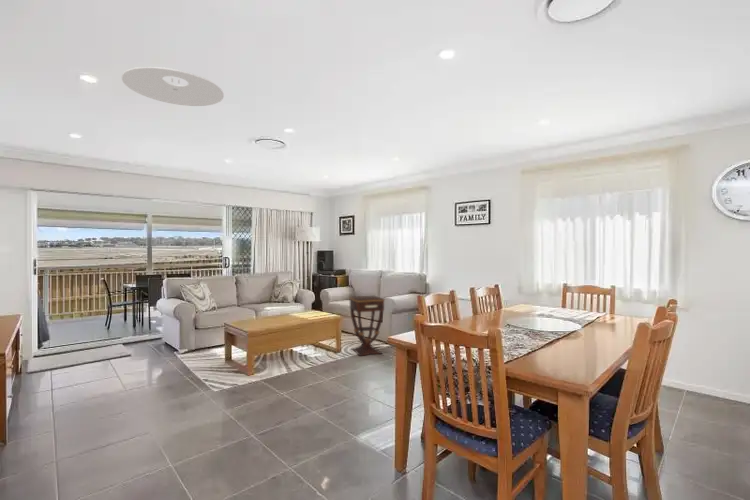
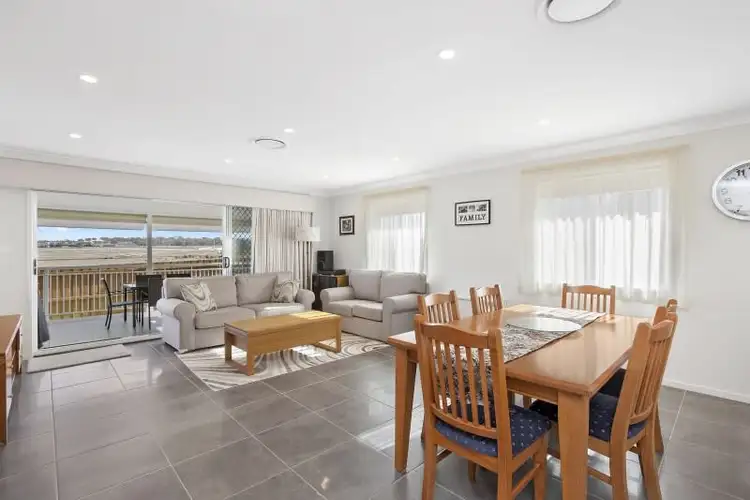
- ceiling light (175, 87)
- side table (366, 327)
